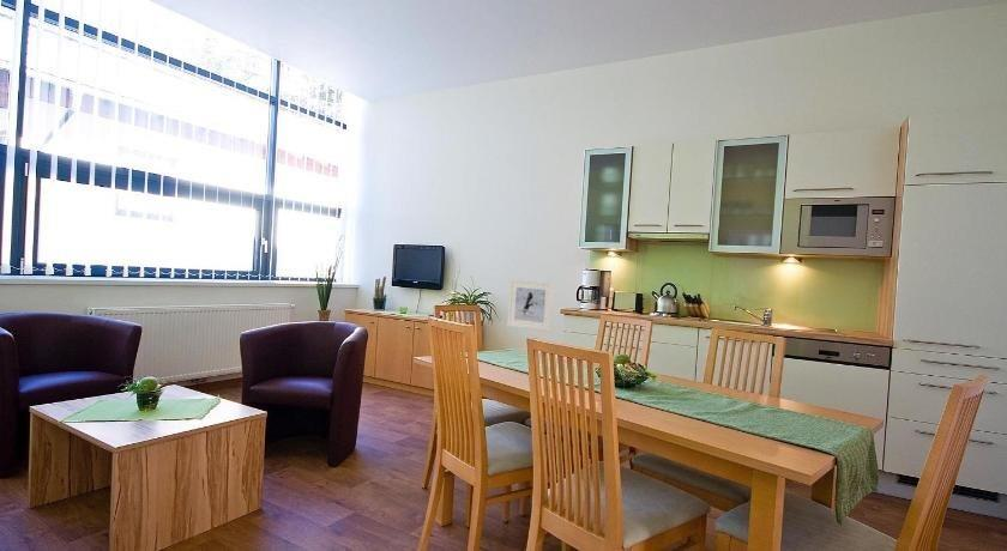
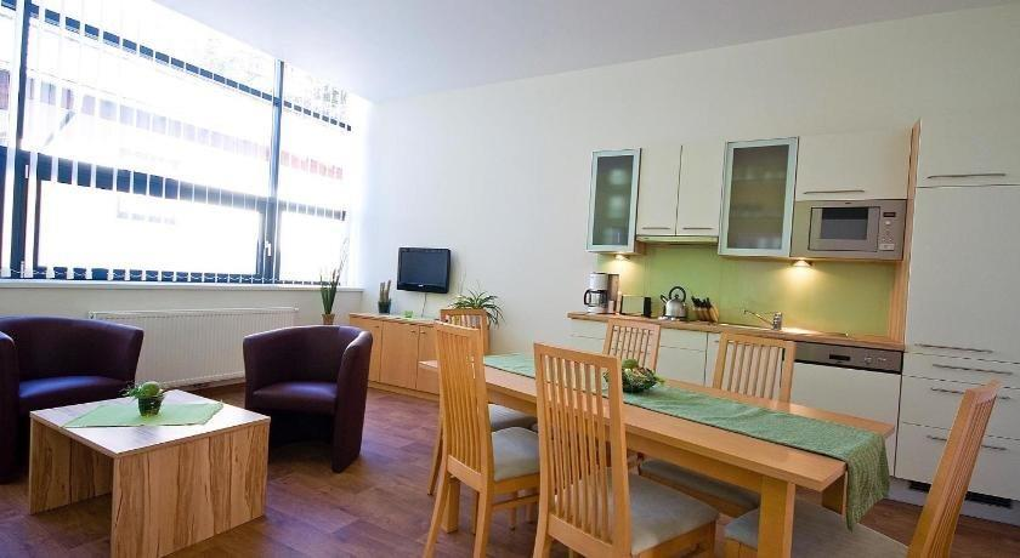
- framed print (530, 304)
